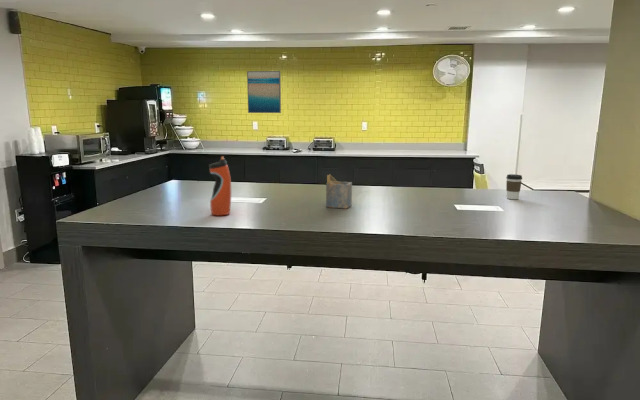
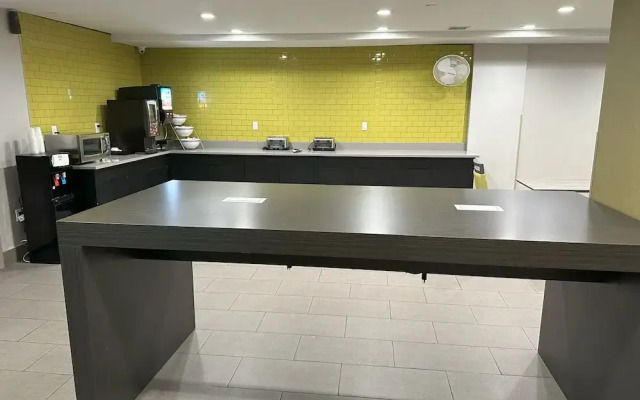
- coffee cup (513, 186)
- water bottle (220, 185)
- wall art (264, 92)
- napkin holder (338, 190)
